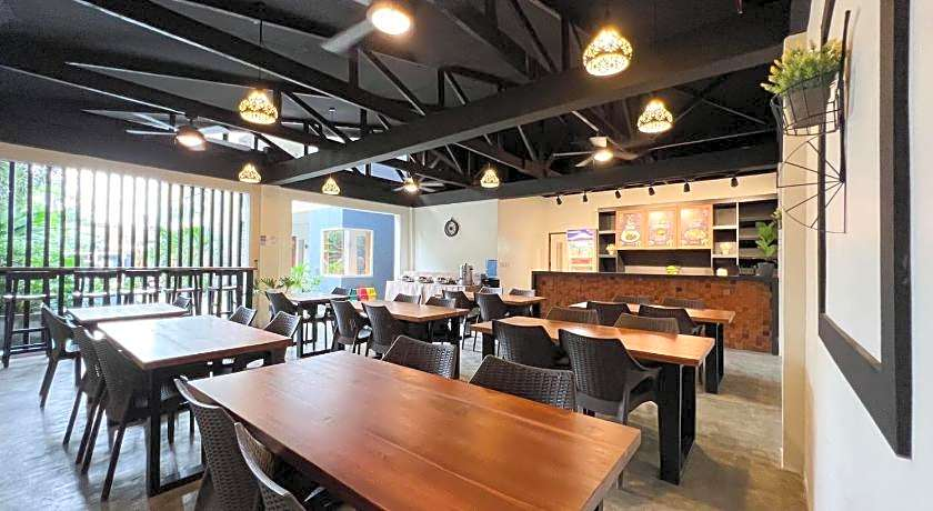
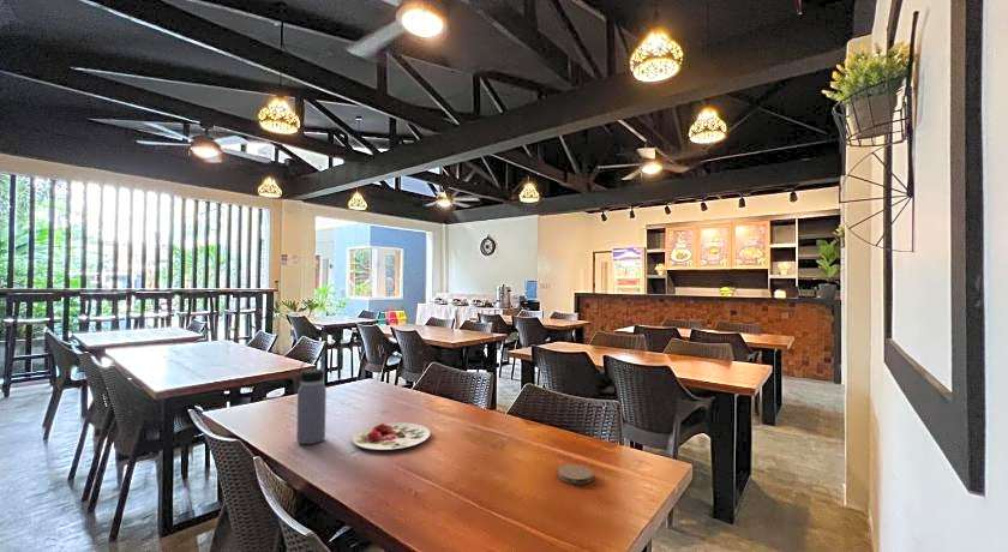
+ coaster (575, 473)
+ plate (391, 434)
+ water bottle (311, 400)
